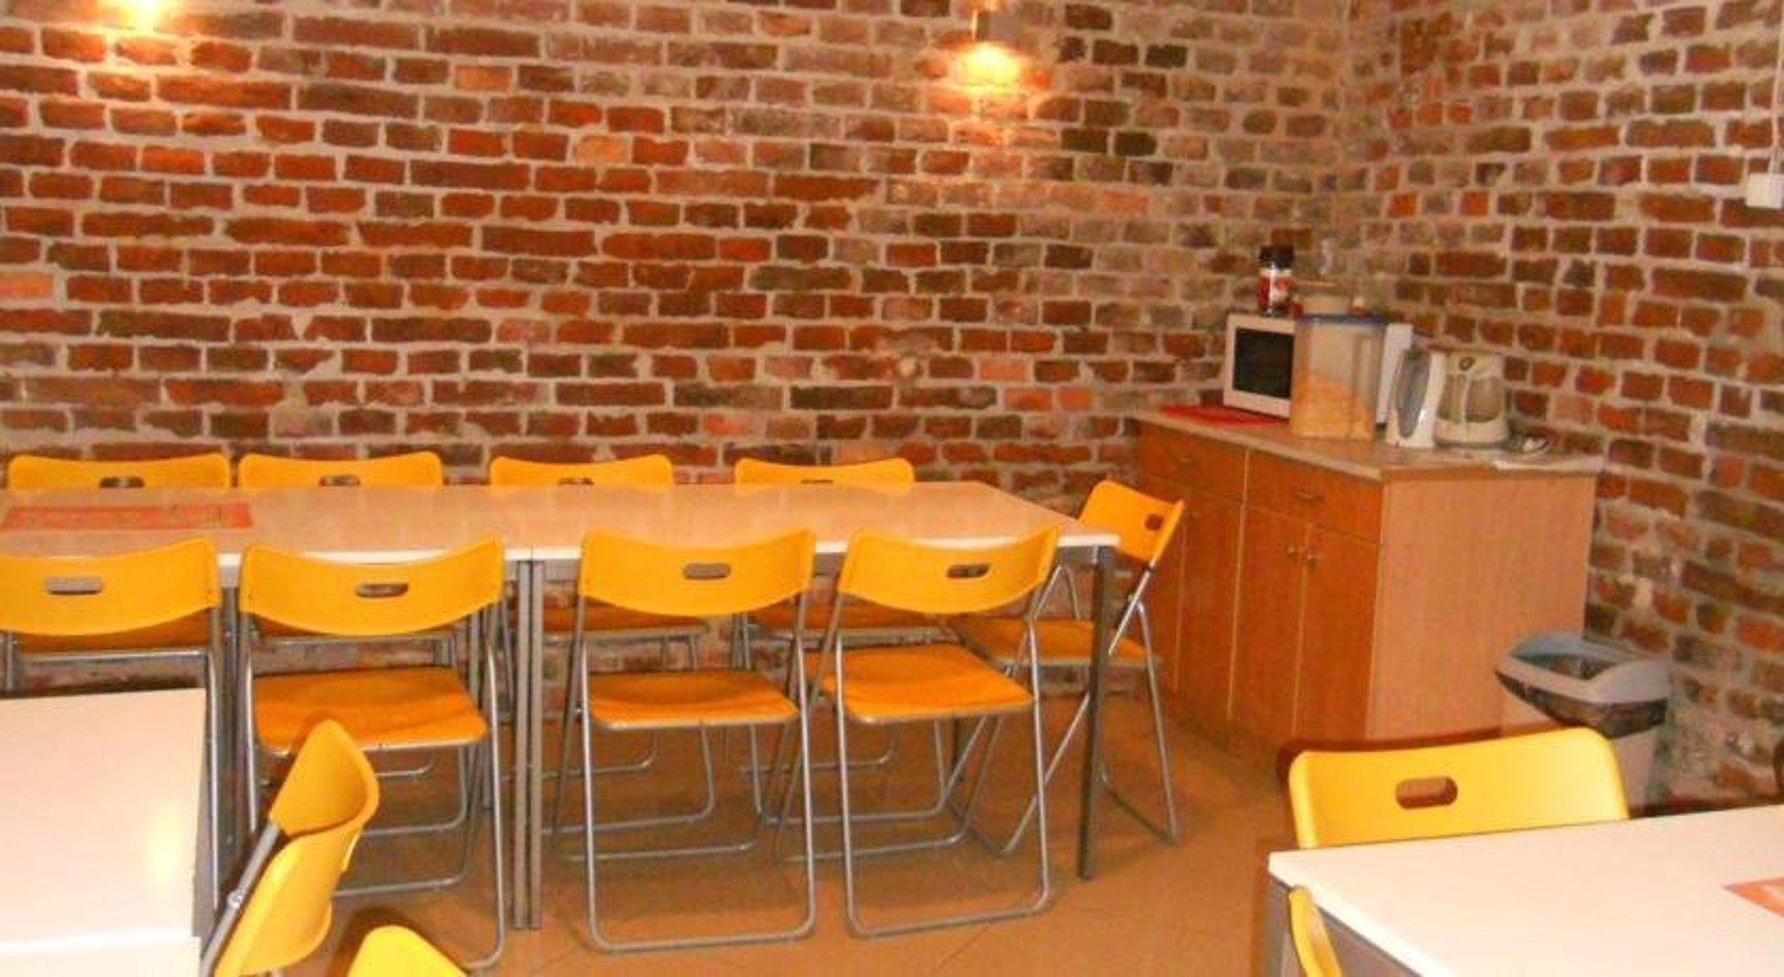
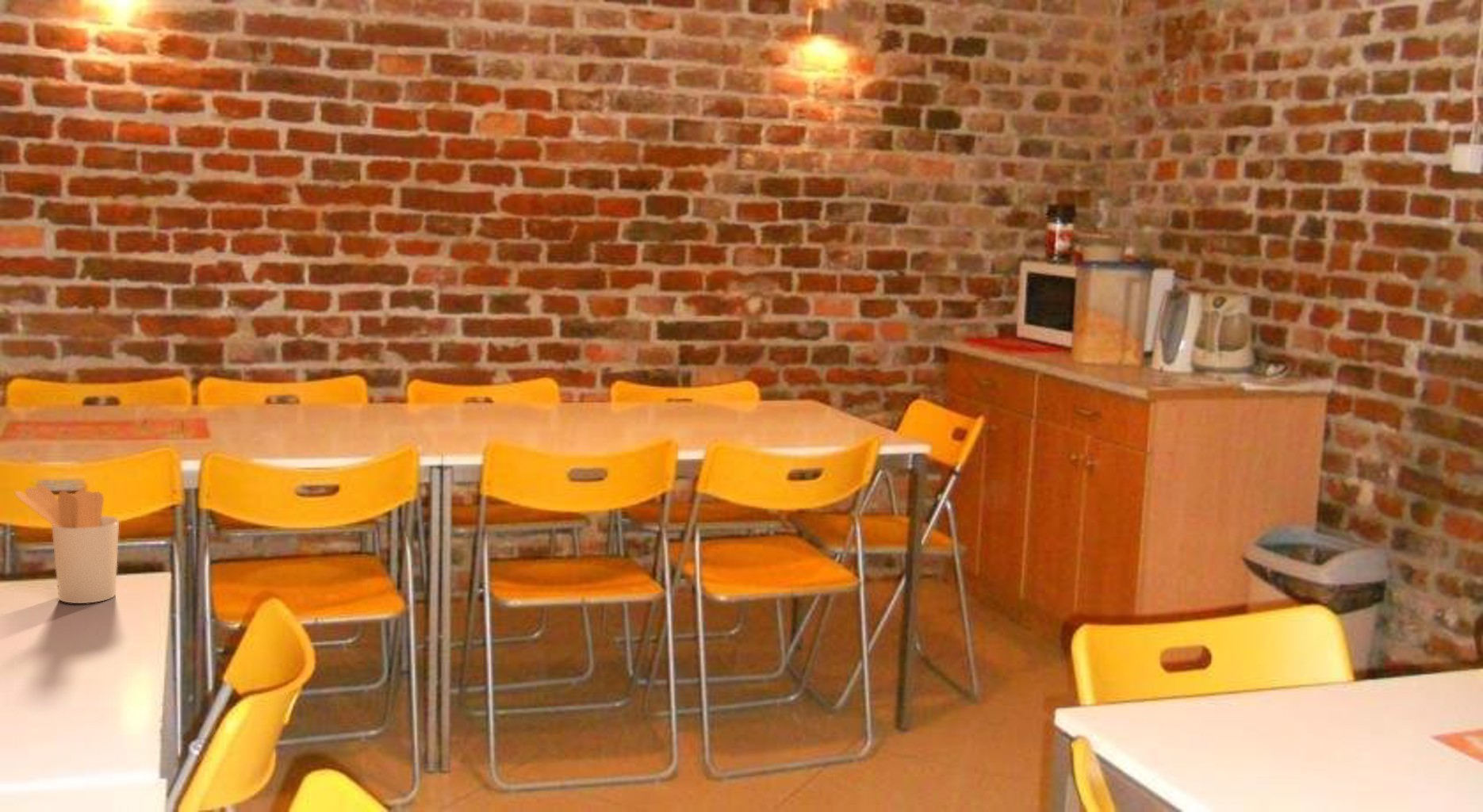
+ utensil holder (69, 540)
